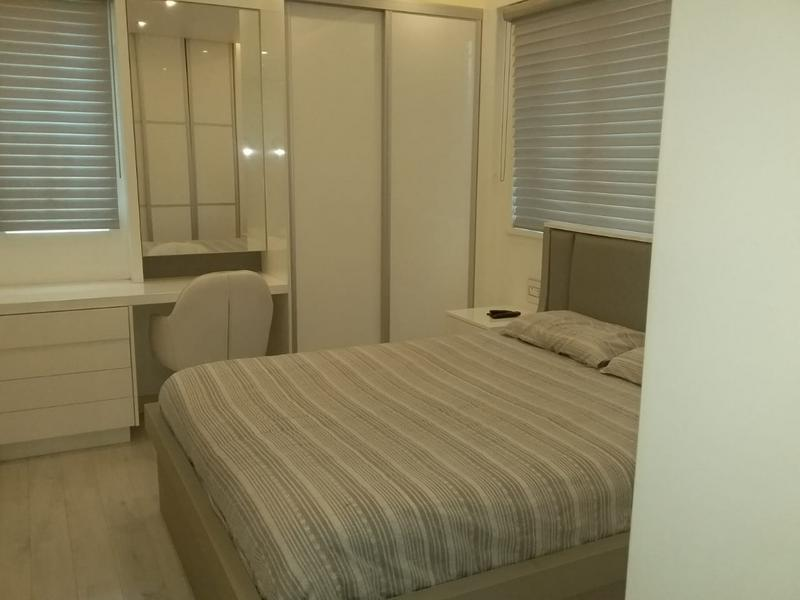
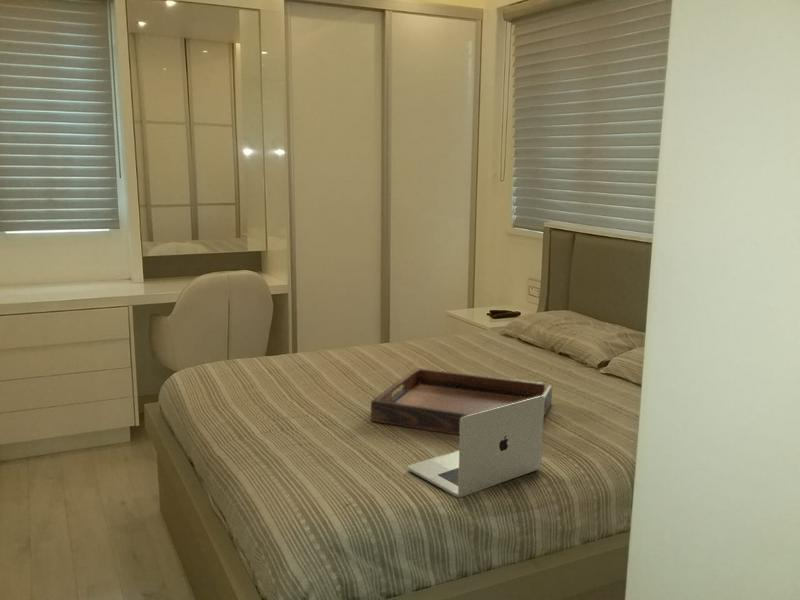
+ laptop (475, 433)
+ serving tray (465, 402)
